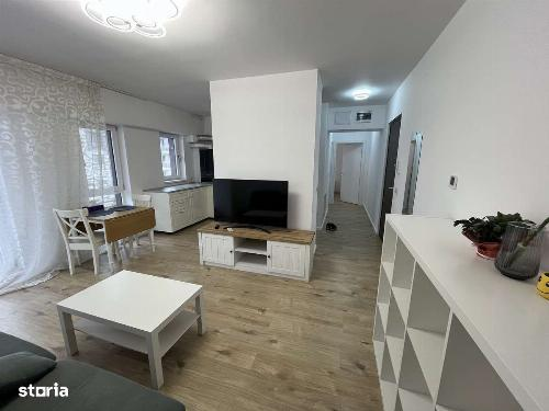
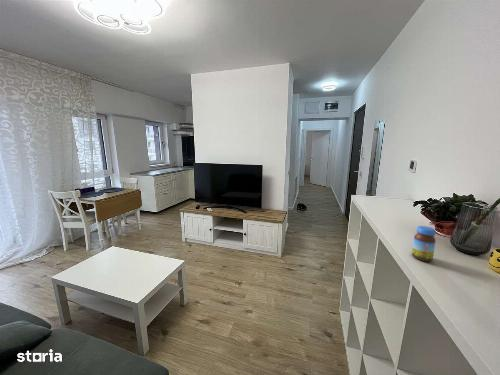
+ jar (424, 242)
